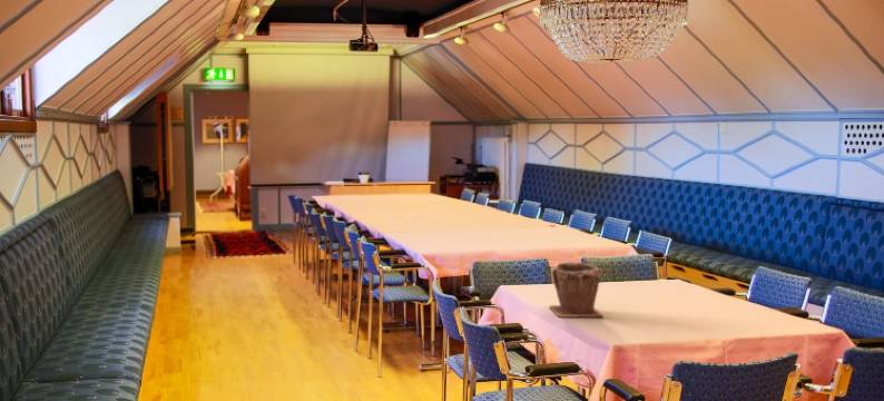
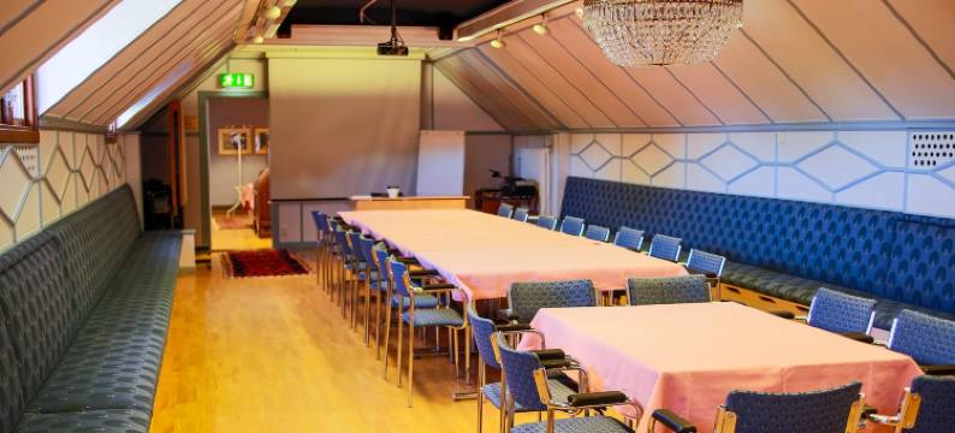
- plant pot (576, 288)
